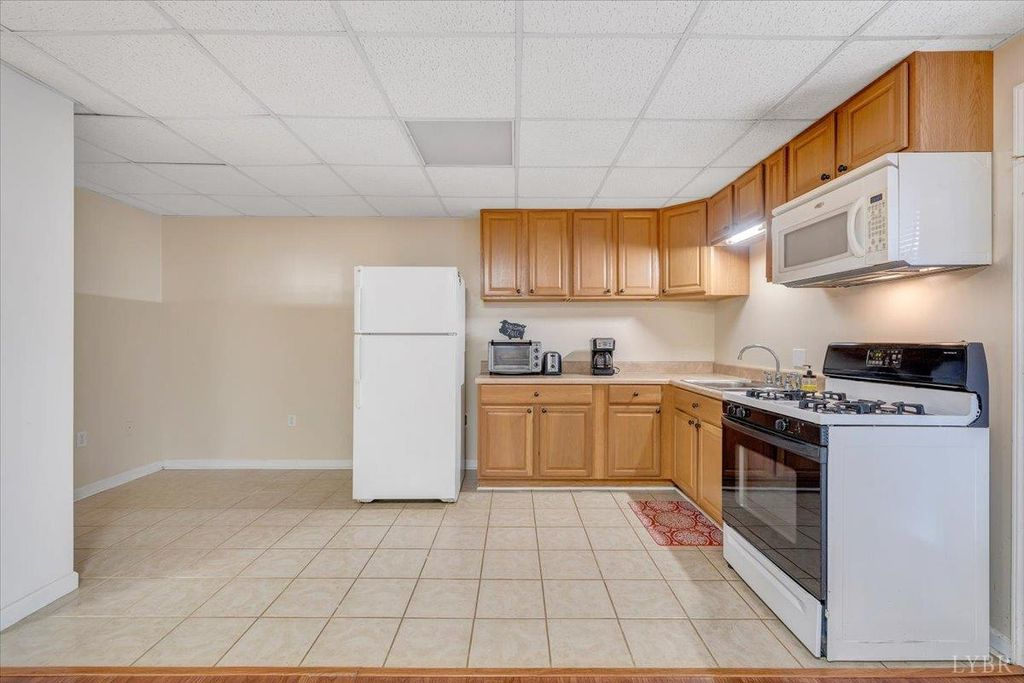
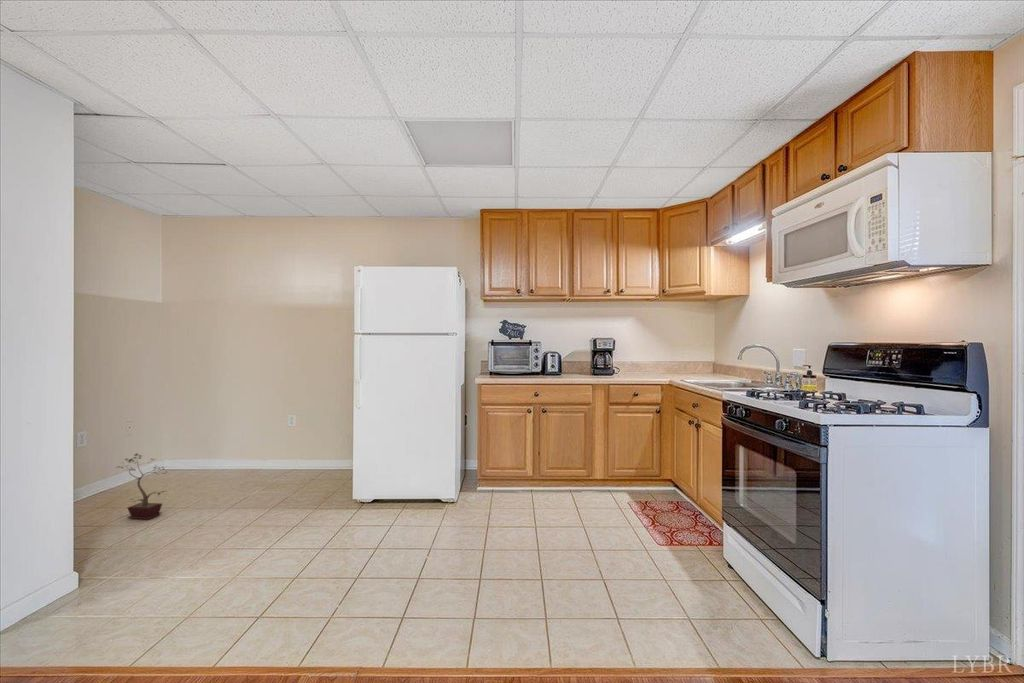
+ potted plant (139, 482)
